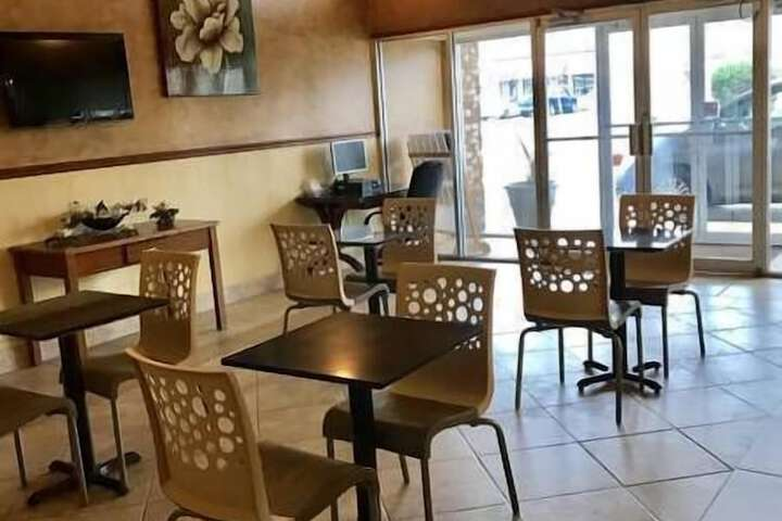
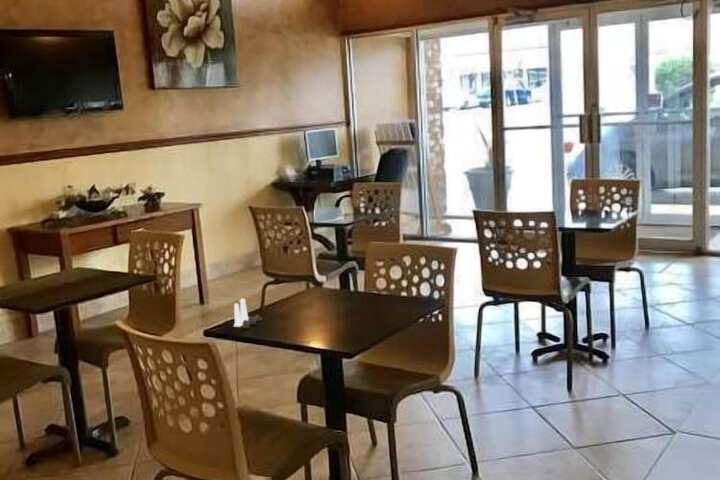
+ salt and pepper shaker set (246, 311)
